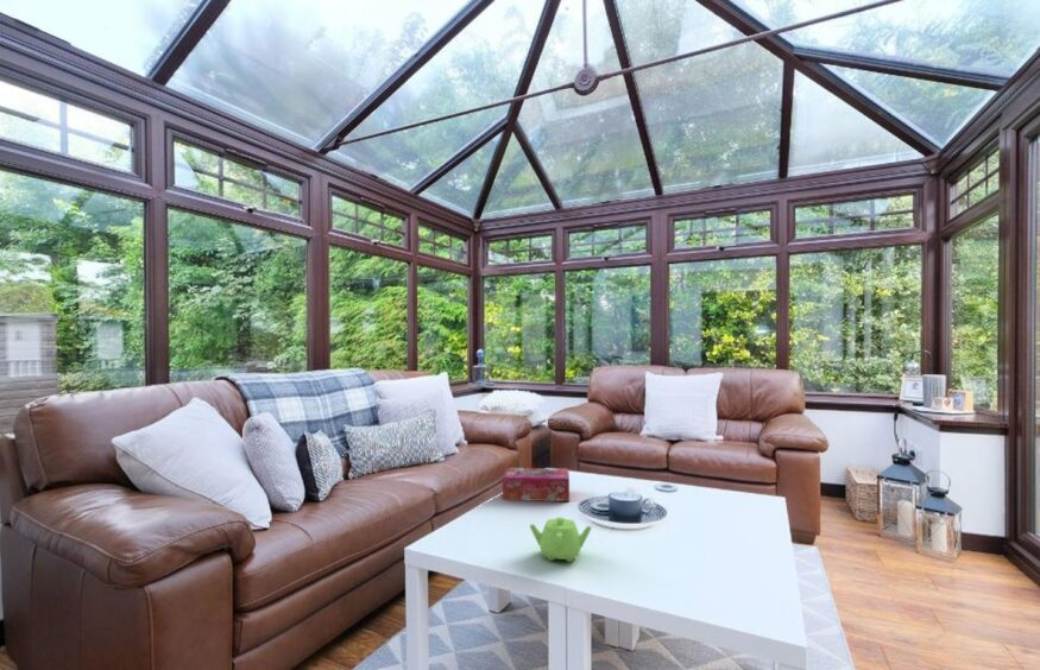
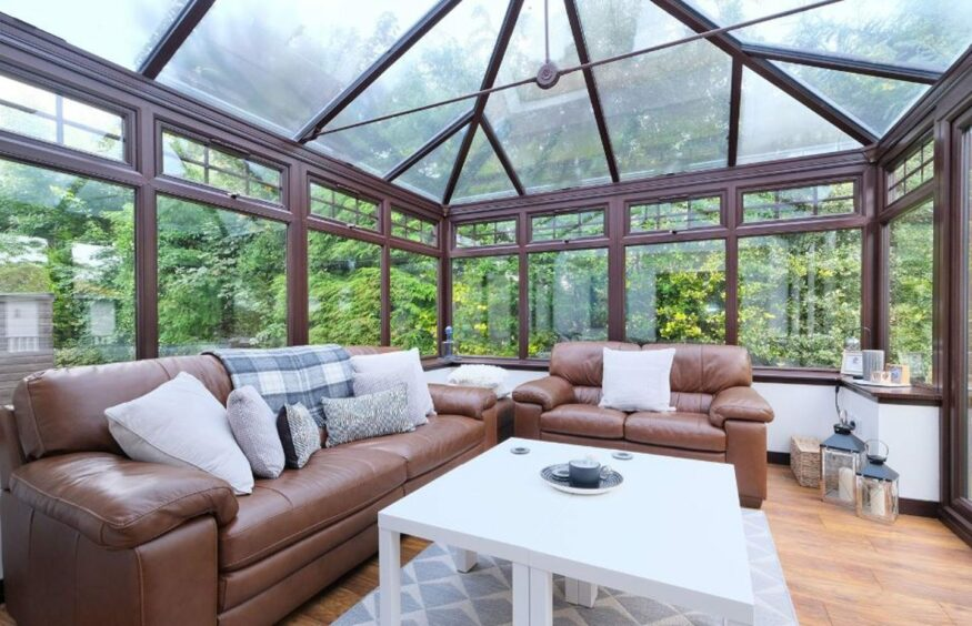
- tissue box (536, 483)
- teapot (560, 538)
